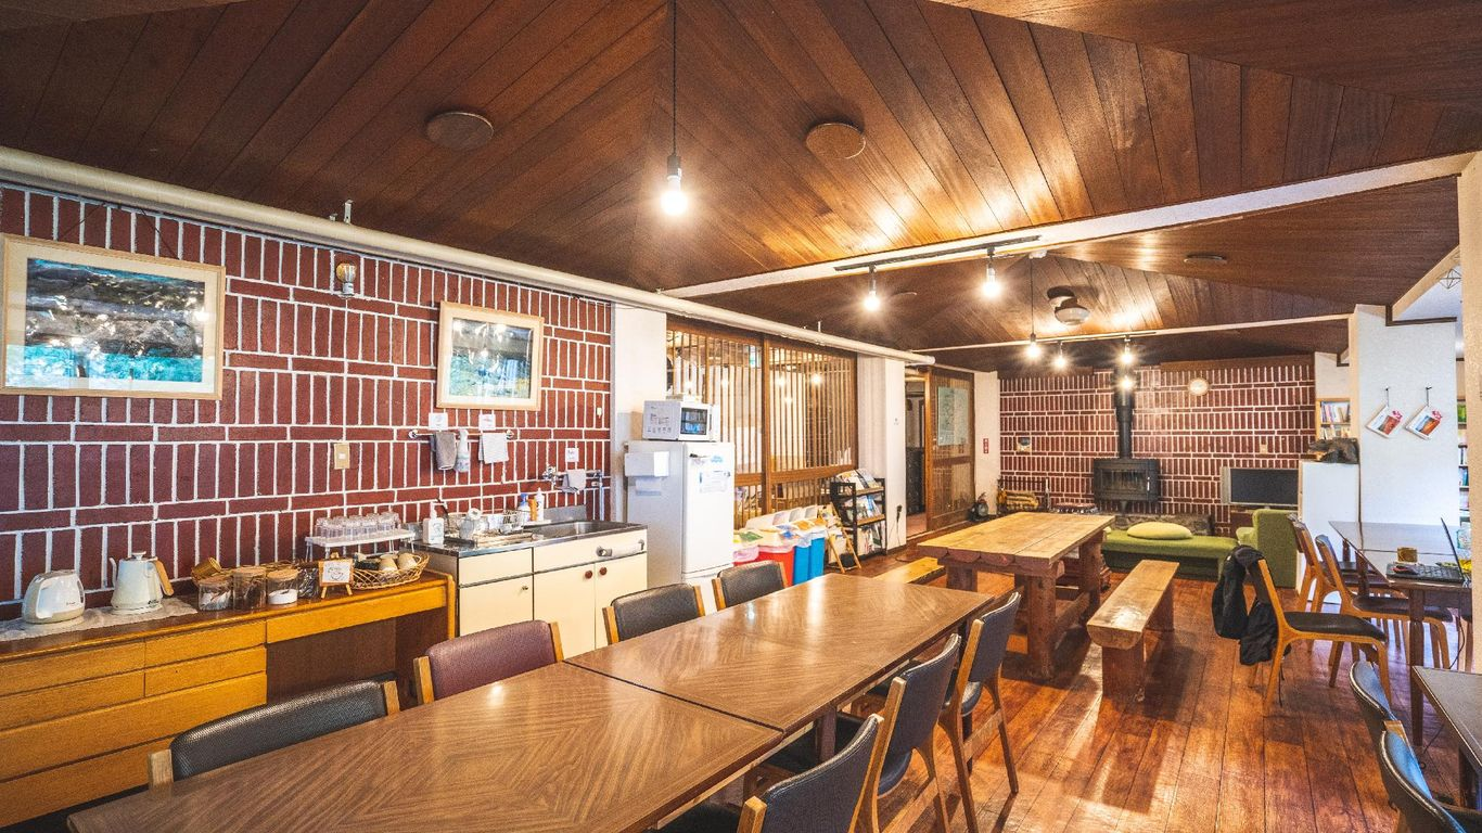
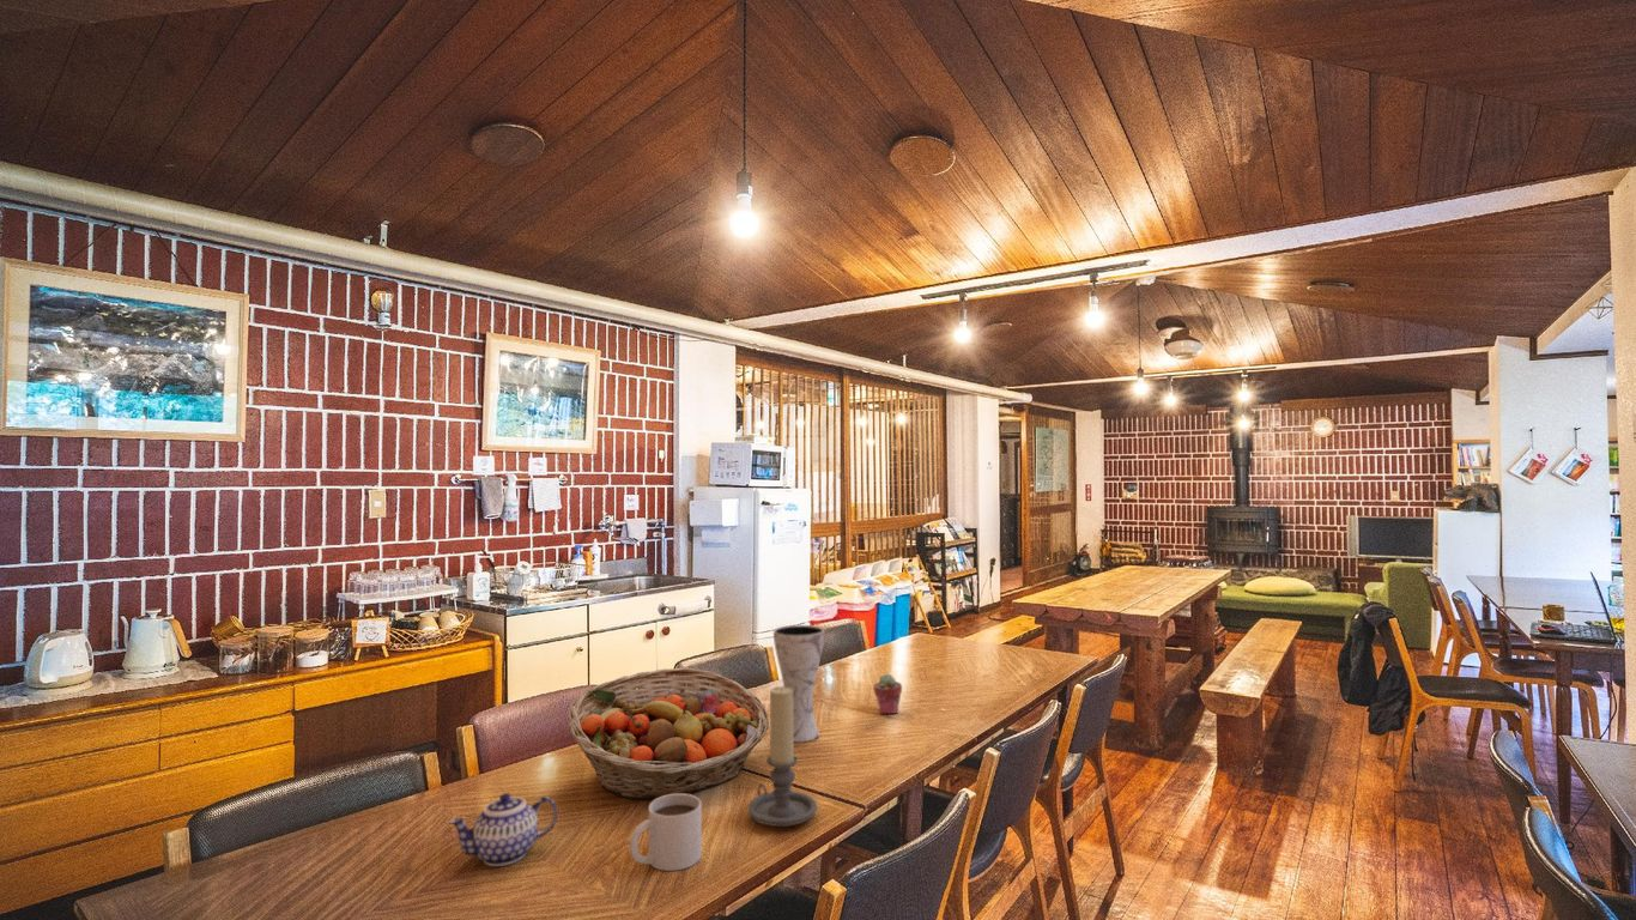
+ candle holder (778, 749)
+ fruit basket (671, 728)
+ teapot (504, 824)
+ vase (799, 682)
+ mug (665, 834)
+ potted succulent (887, 692)
